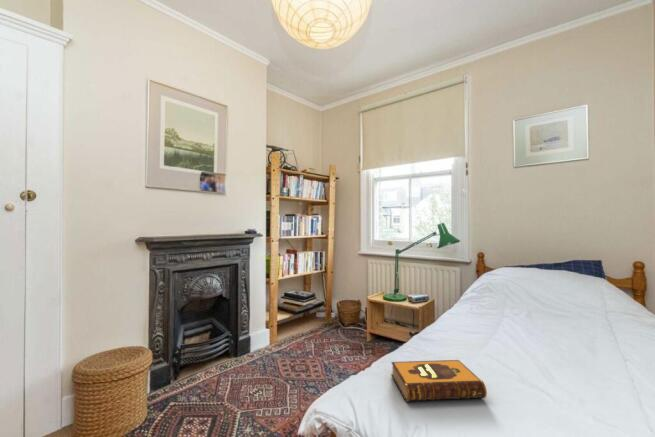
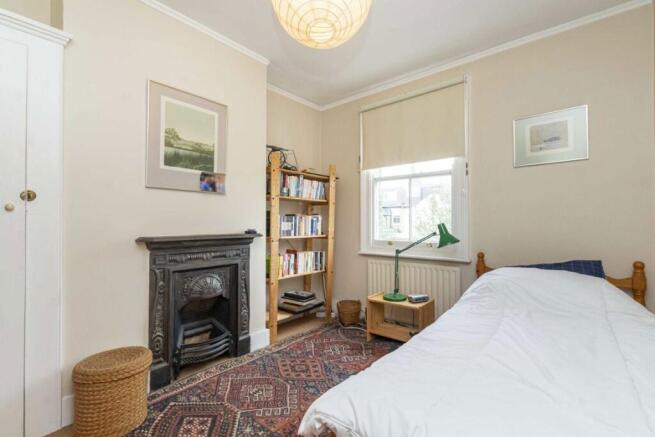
- hardback book (435, 380)
